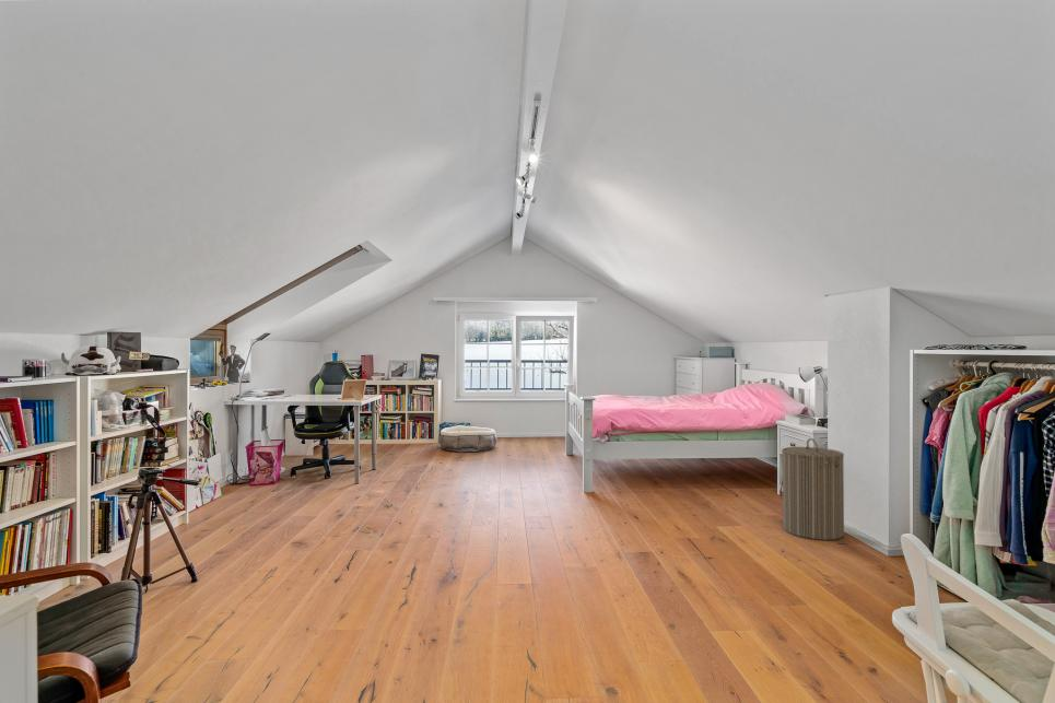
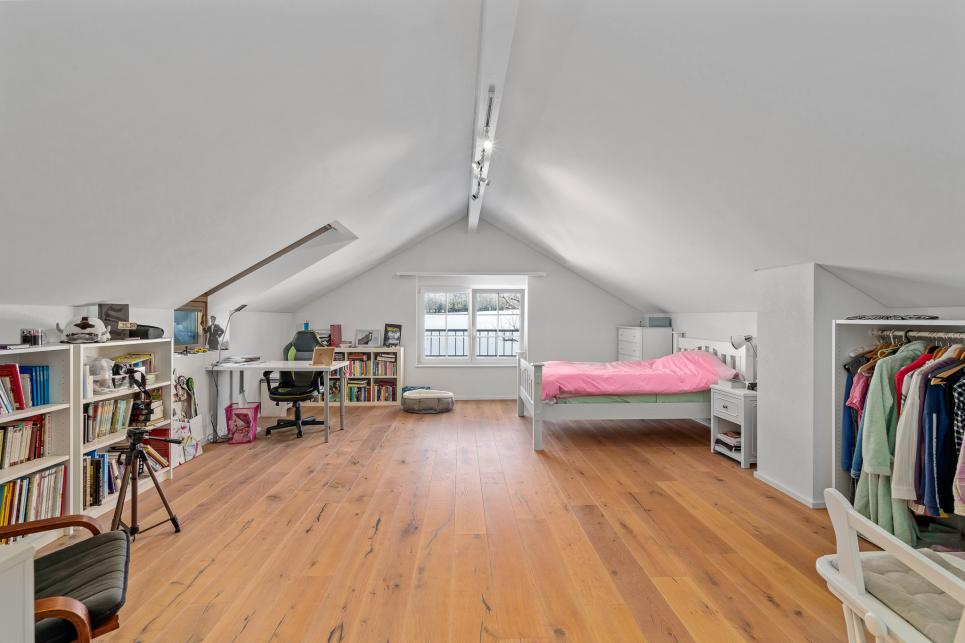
- laundry hamper (812, 484)
